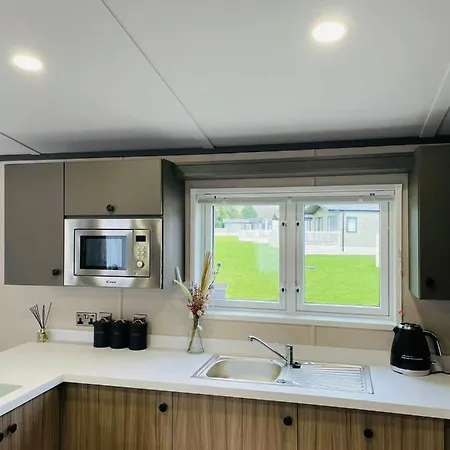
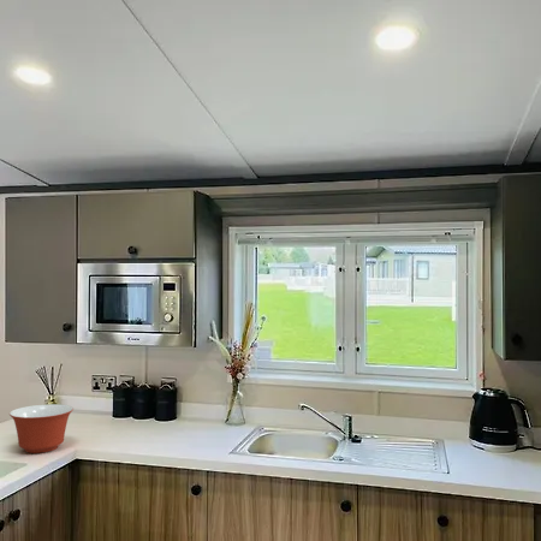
+ mixing bowl (41, 429)
